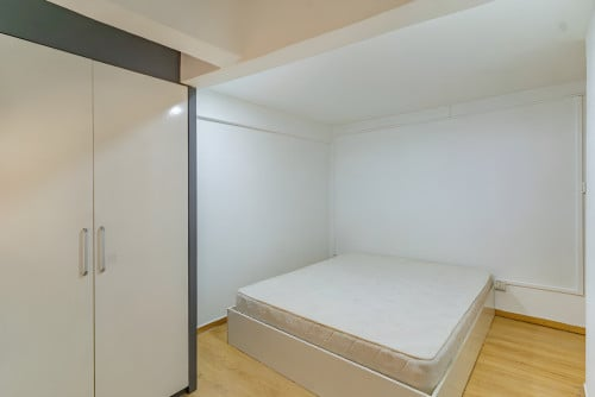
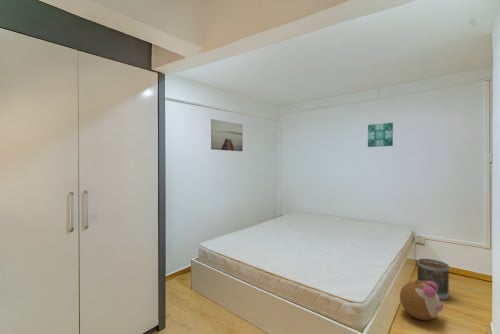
+ plush toy (420, 299)
+ wastebasket (432, 278)
+ wall art (227, 136)
+ wall art (380, 135)
